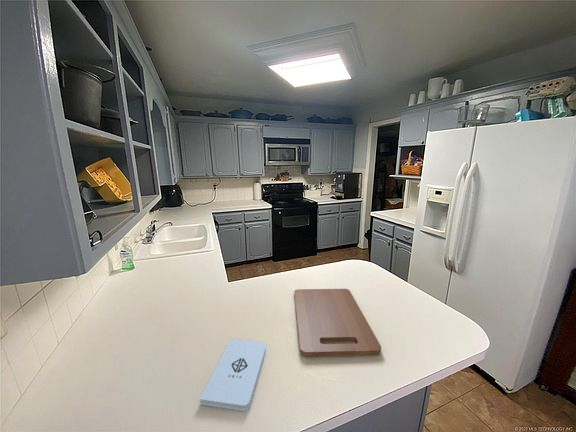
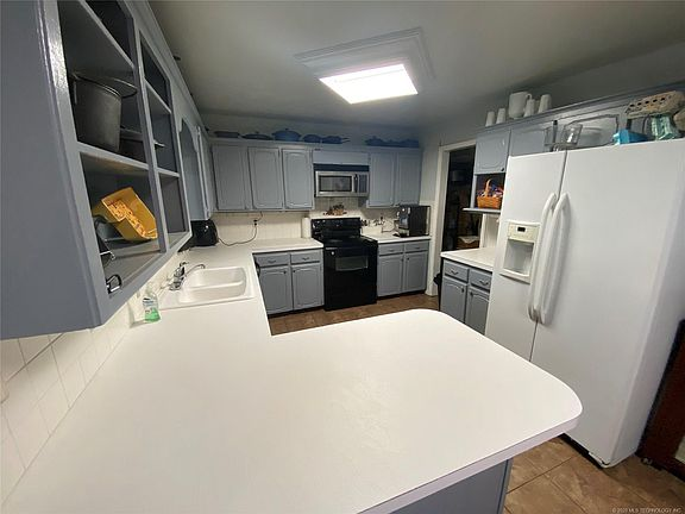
- notepad (238, 369)
- cutting board (329, 315)
